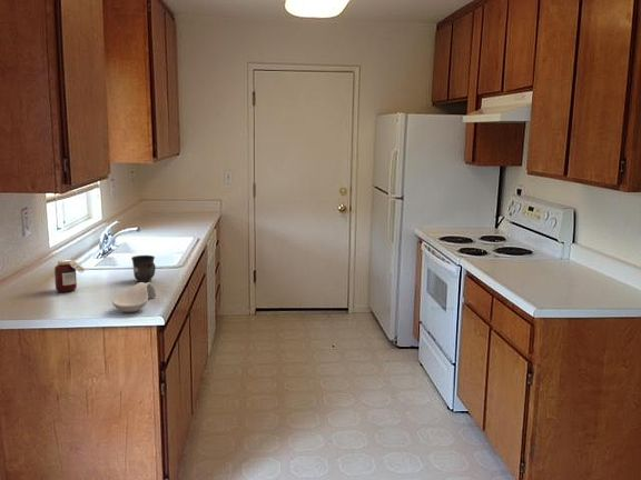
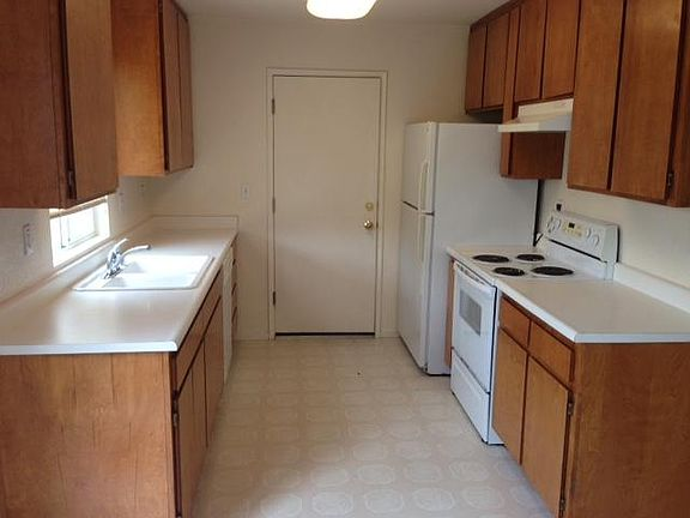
- mug (146, 269)
- spoon rest (137, 296)
- jar (69, 274)
